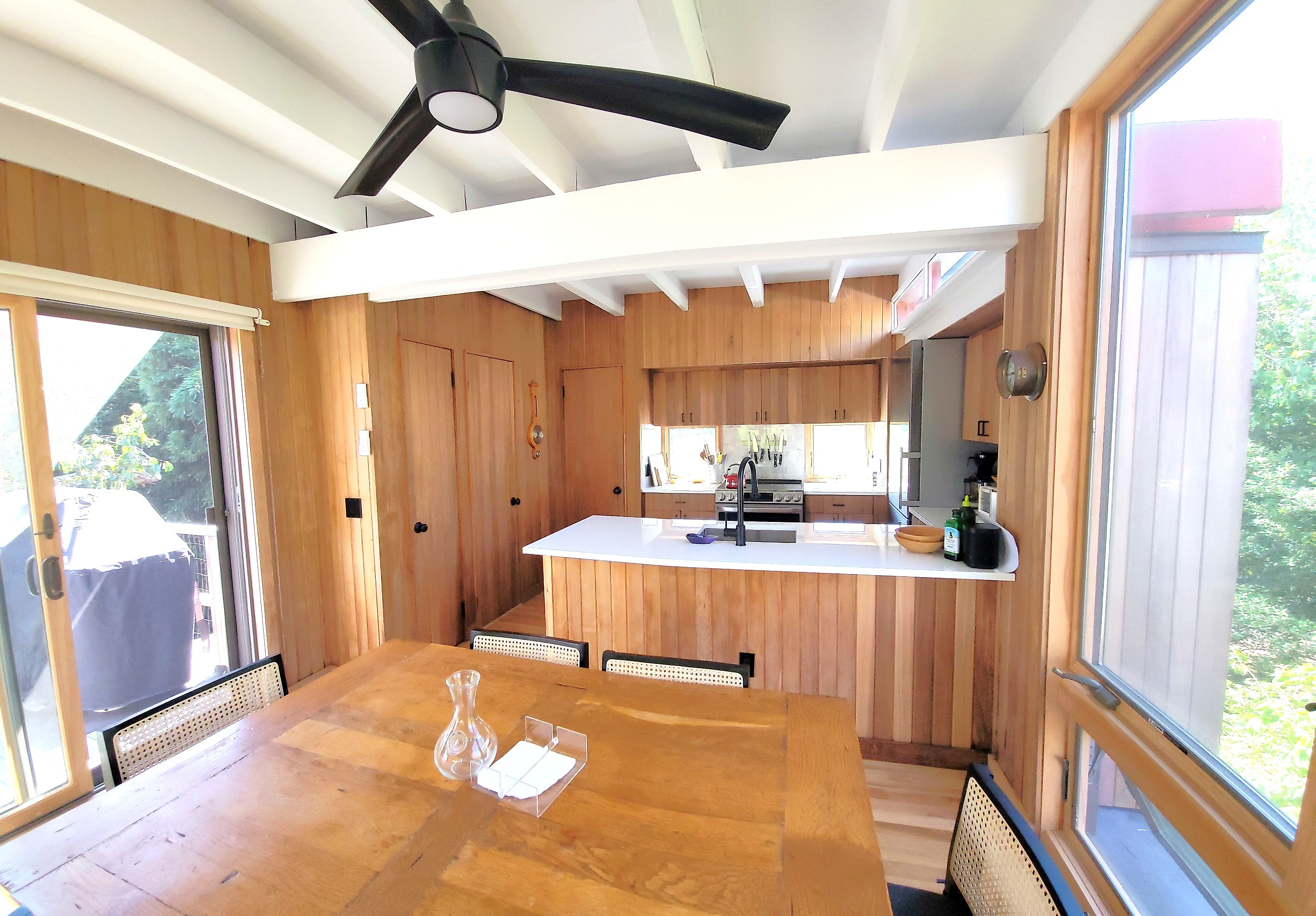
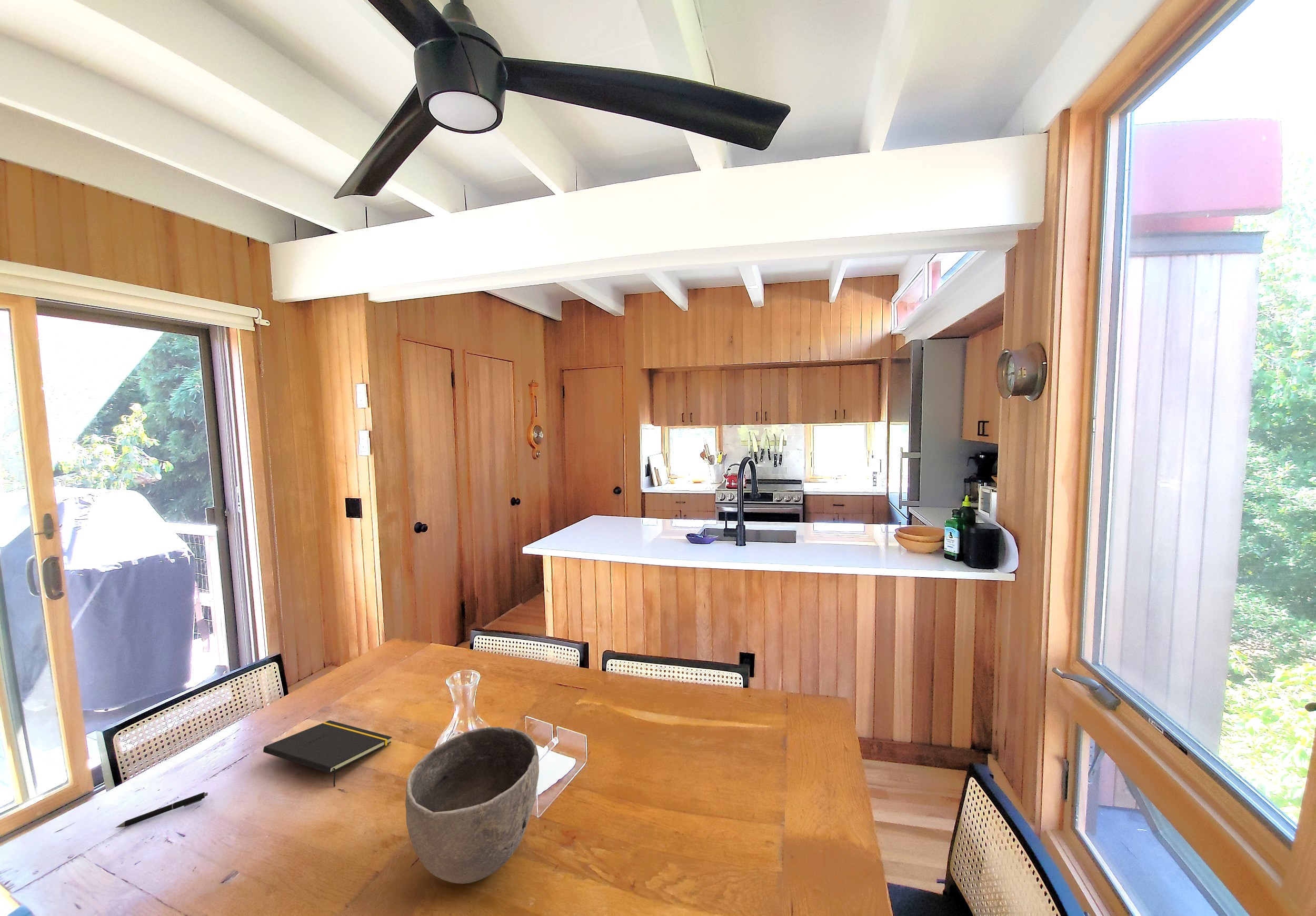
+ bowl (476, 813)
+ notepad (330, 744)
+ pen (163, 810)
